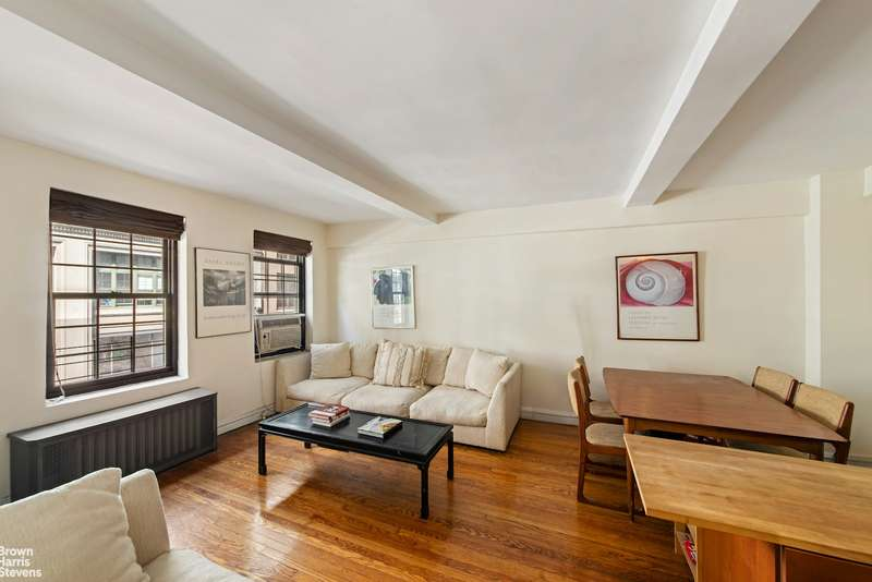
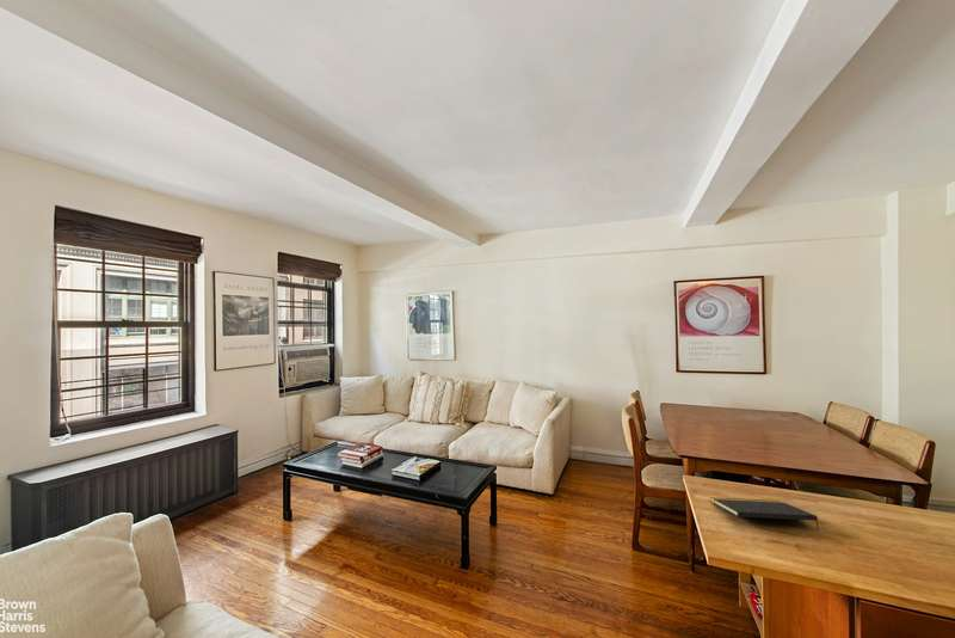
+ notepad (759, 508)
